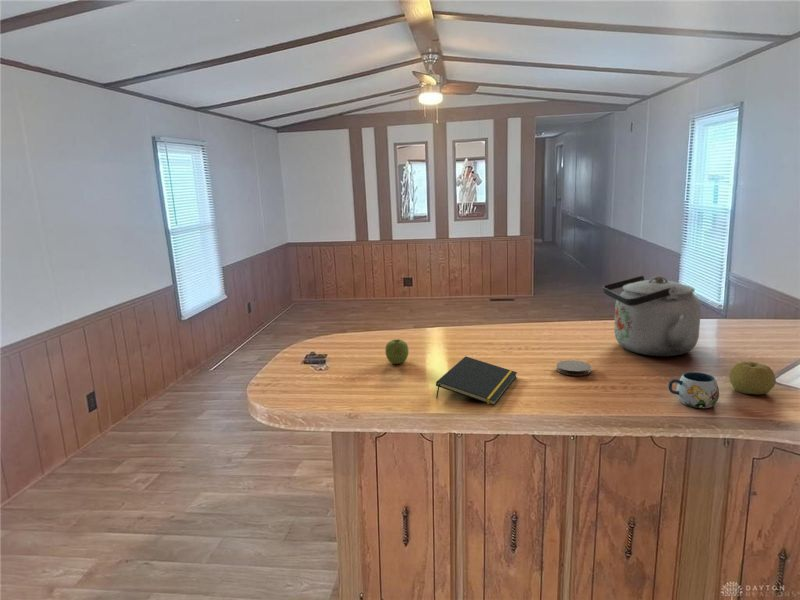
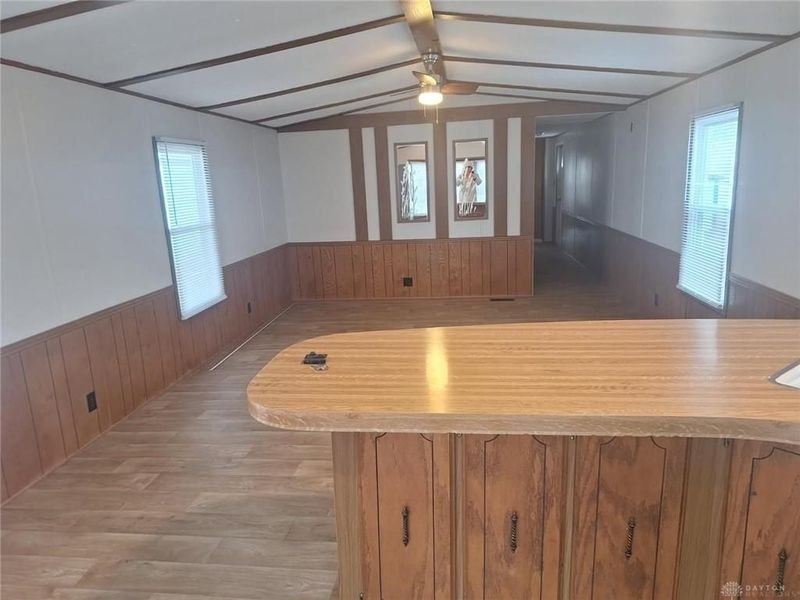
- fruit (396, 350)
- coaster (573, 367)
- fruit (752, 377)
- notepad (478, 378)
- mug (692, 389)
- kettle (657, 315)
